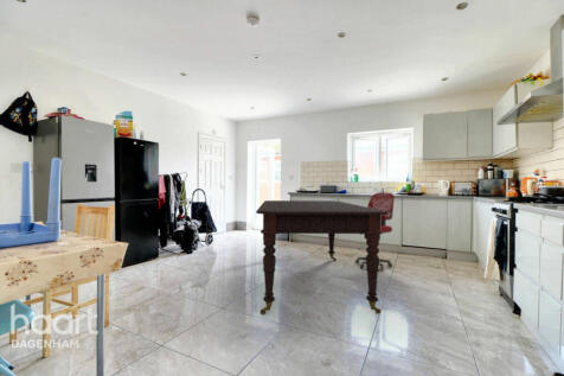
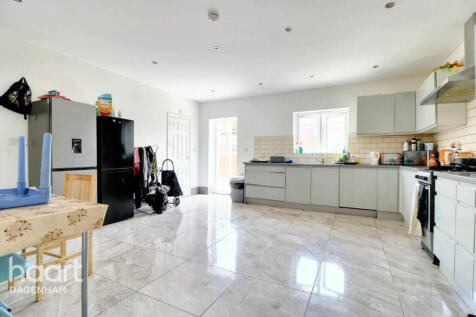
- chair (380, 229)
- dining table (308, 232)
